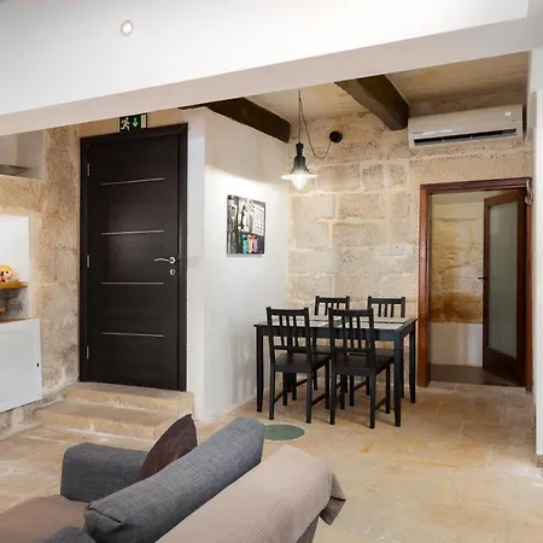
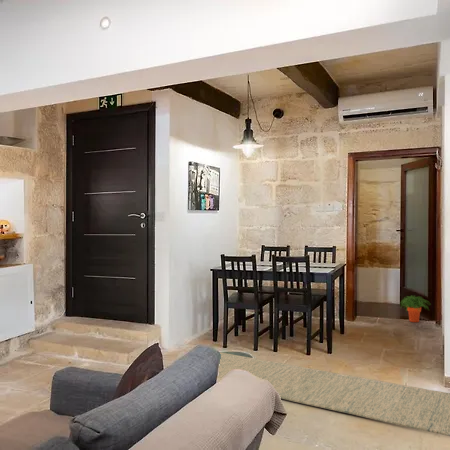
+ potted plant (413, 308)
+ rug (311, 384)
